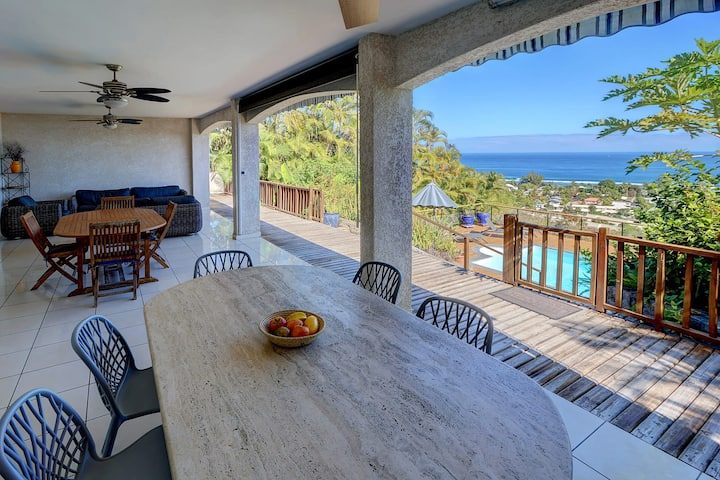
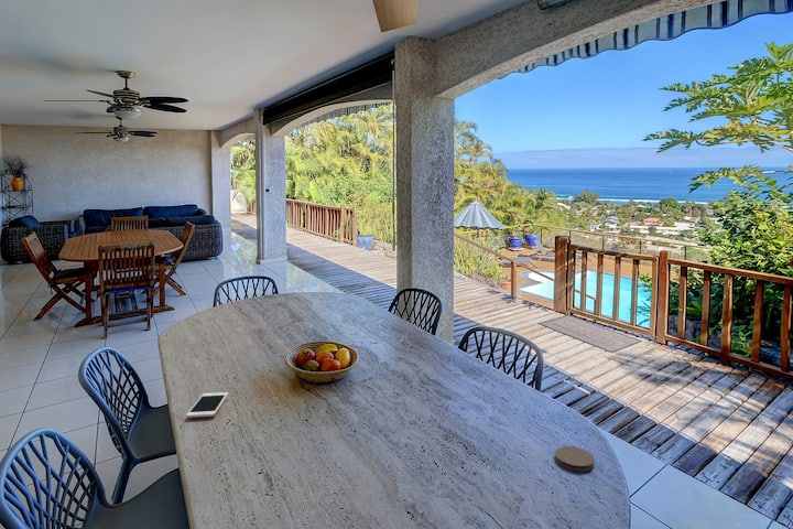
+ cell phone (208, 403)
+ coaster (574, 457)
